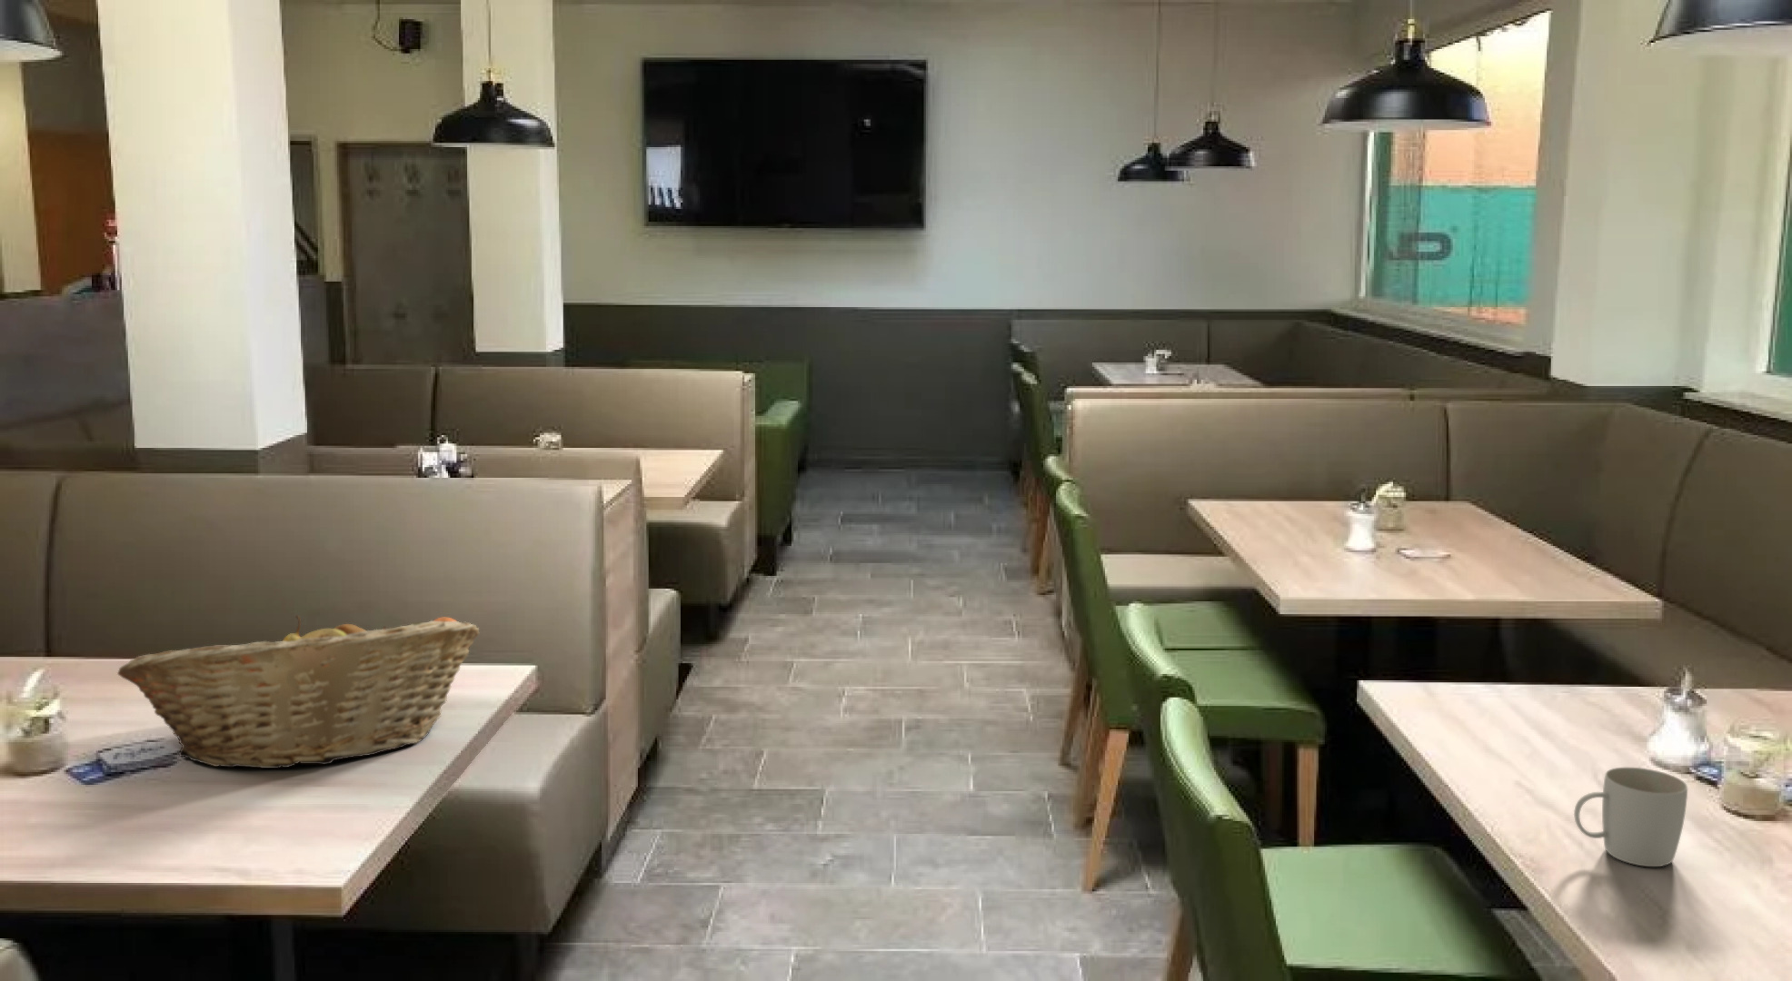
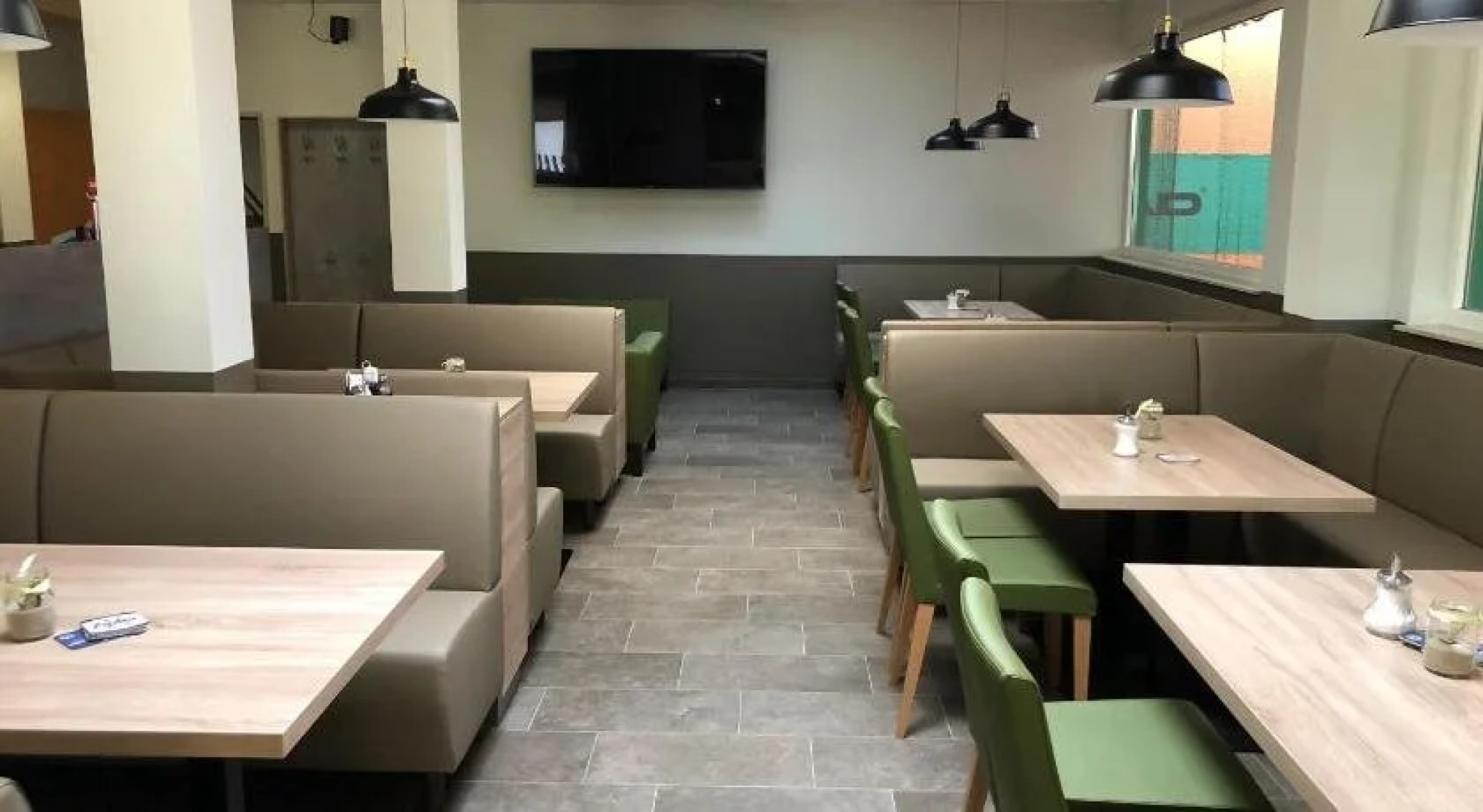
- fruit basket (308, 675)
- mug (1626, 817)
